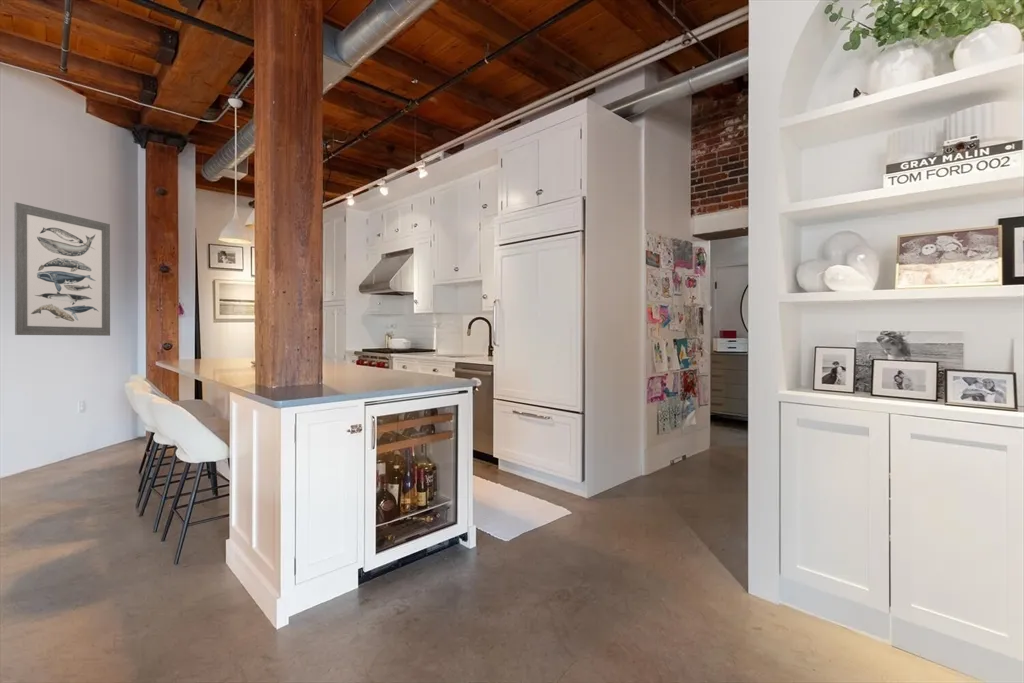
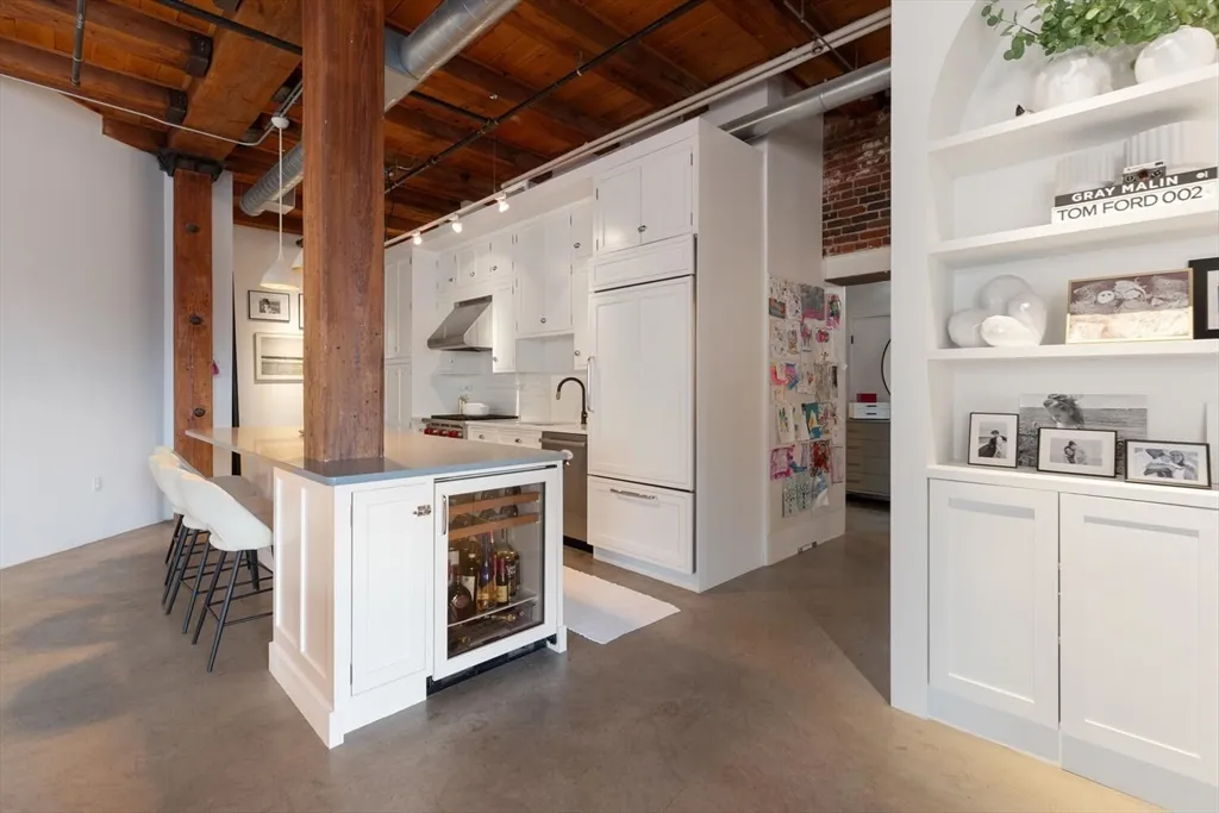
- wall art (66, 274)
